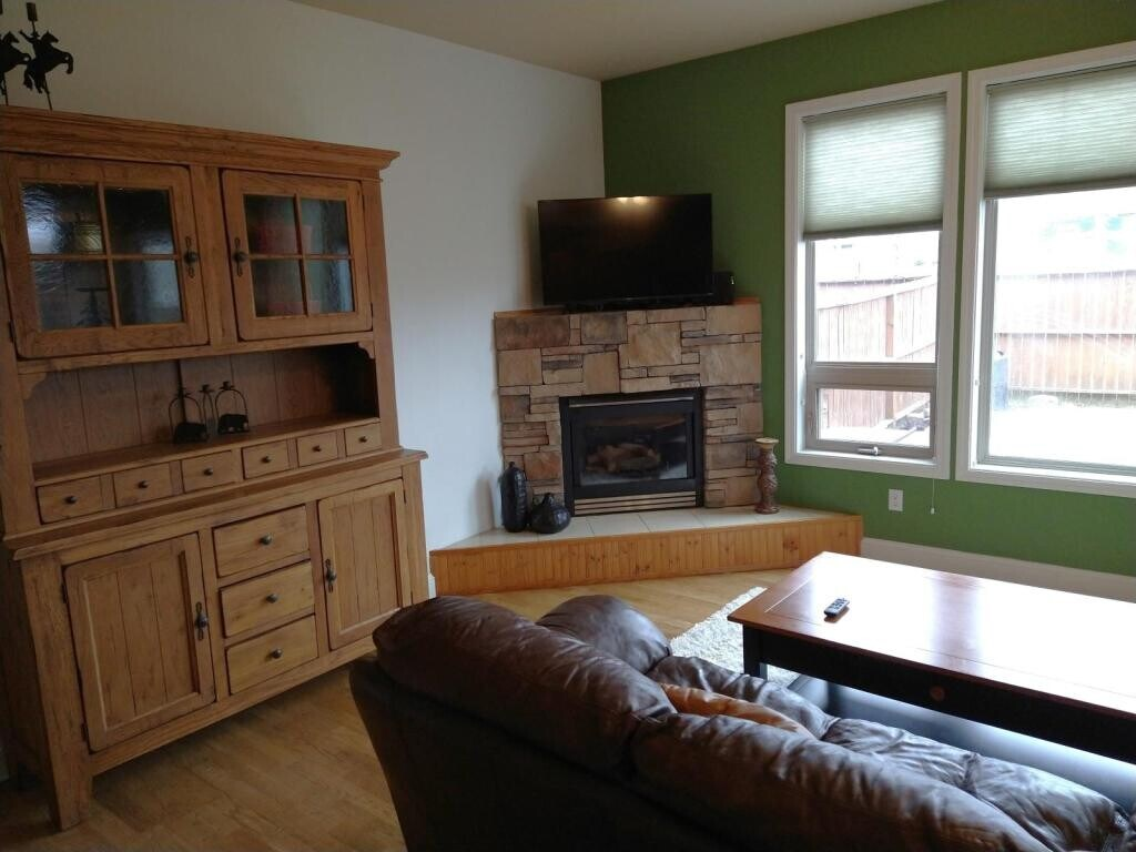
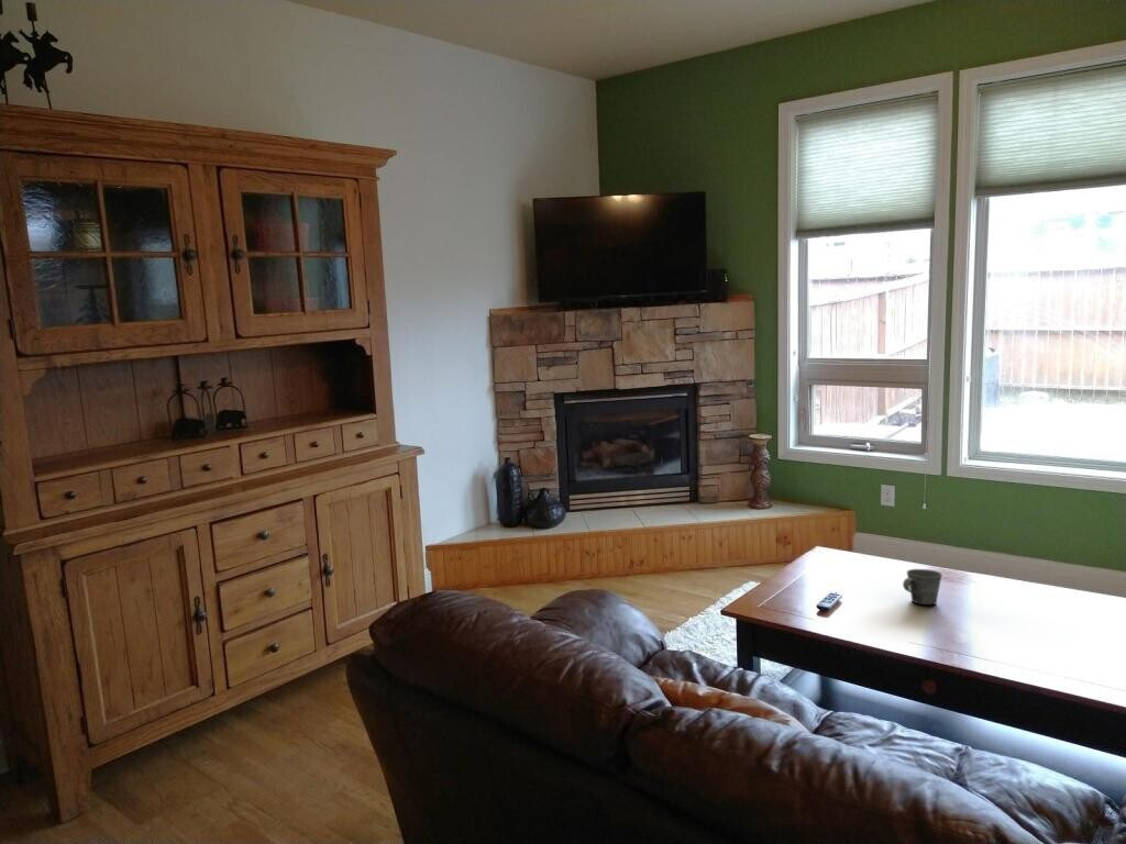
+ mug (921, 587)
